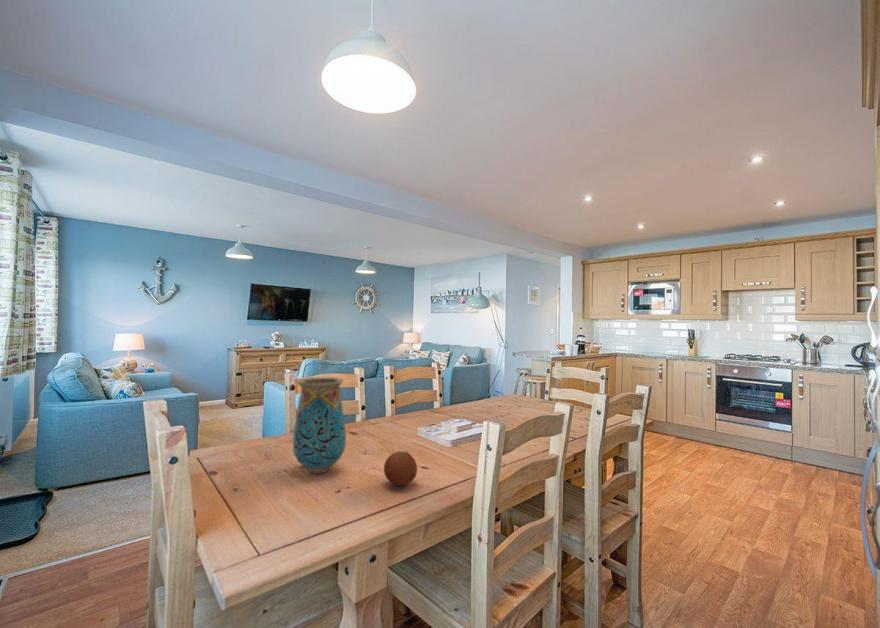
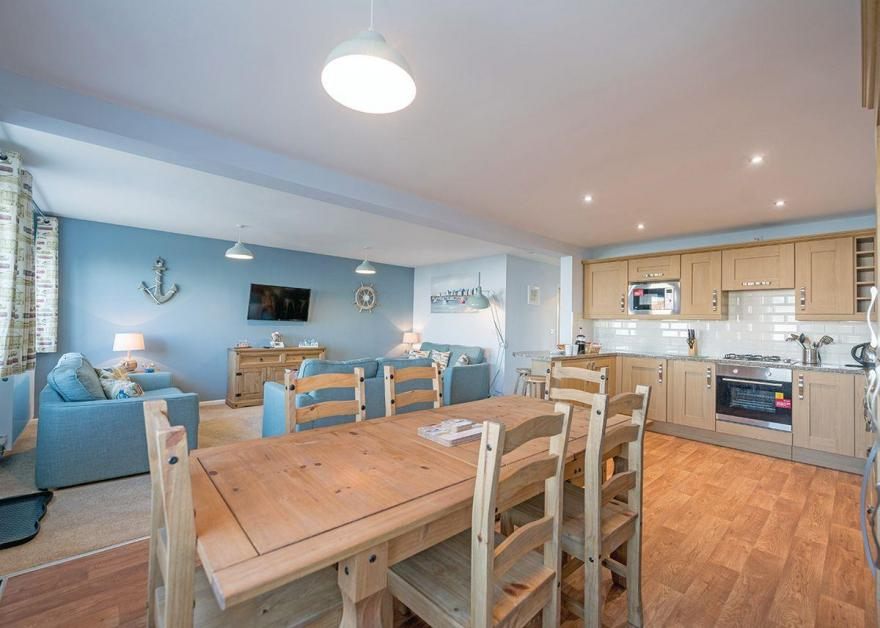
- fruit (400, 467)
- vase (320, 424)
